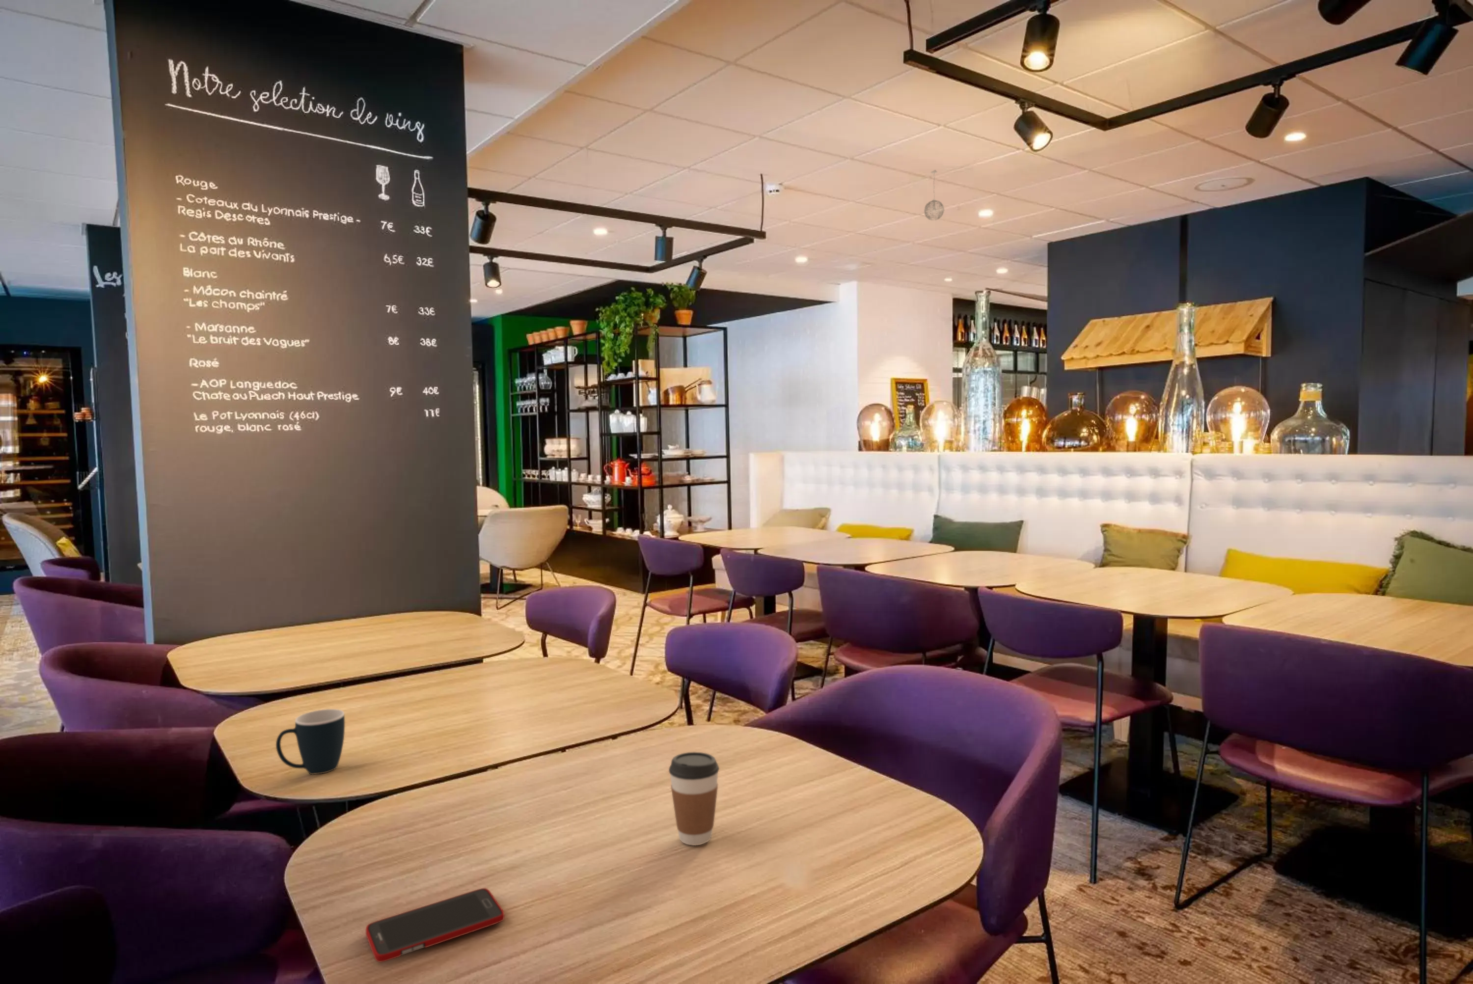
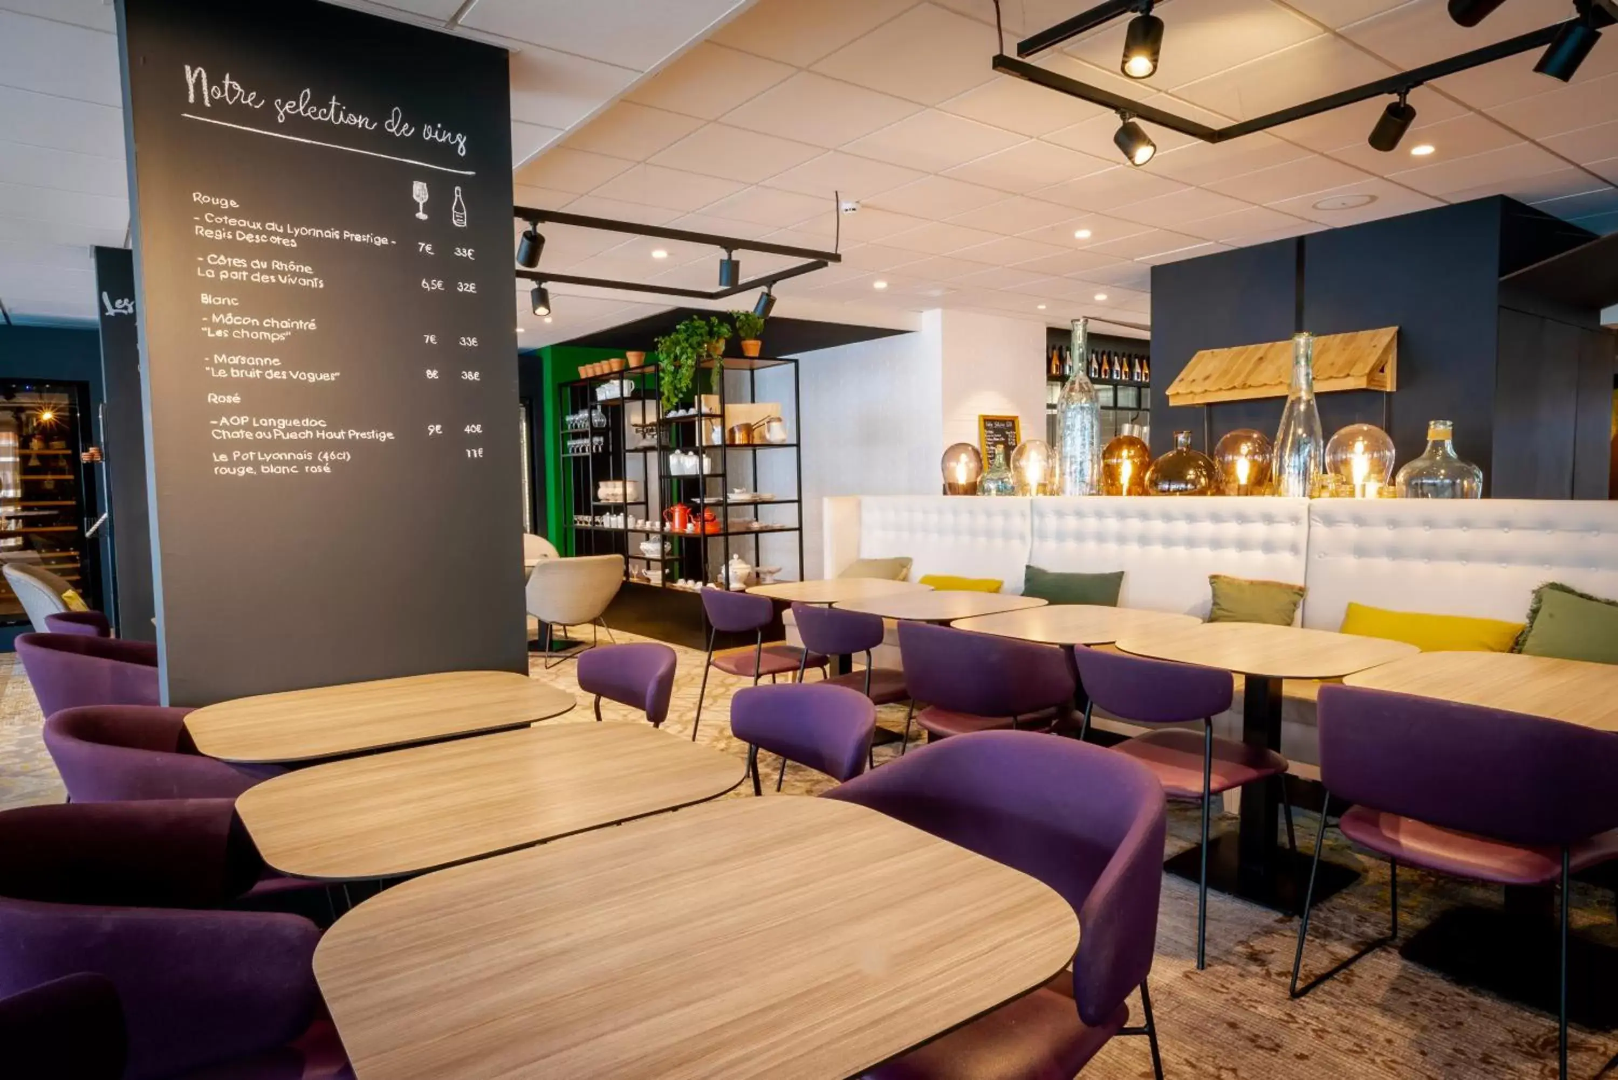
- coffee cup (695, 798)
- cell phone (436, 924)
- pendant light (934, 195)
- mug (312, 746)
